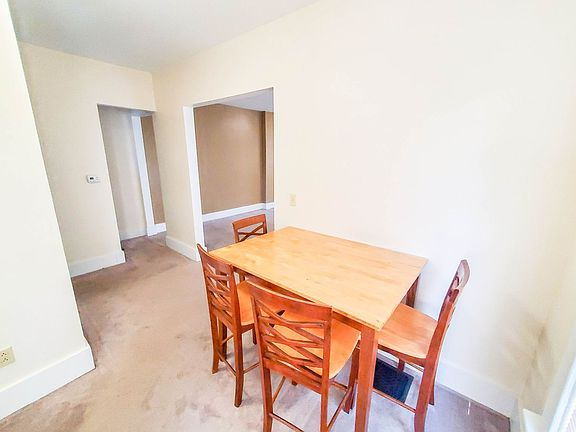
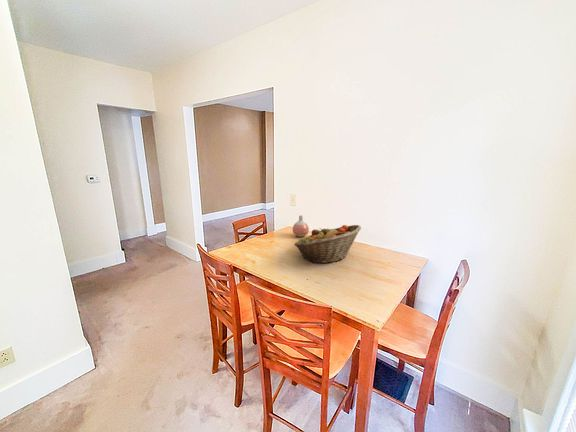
+ fruit basket (328, 240)
+ vase (300, 226)
